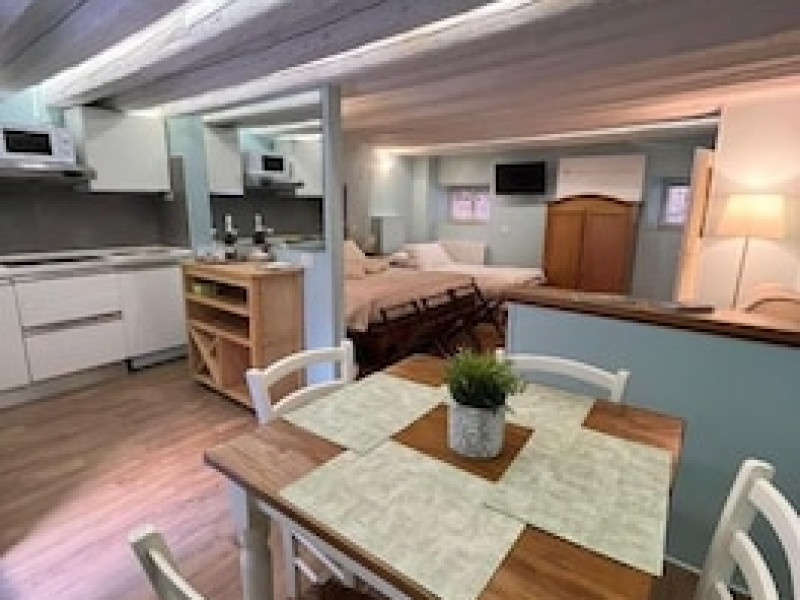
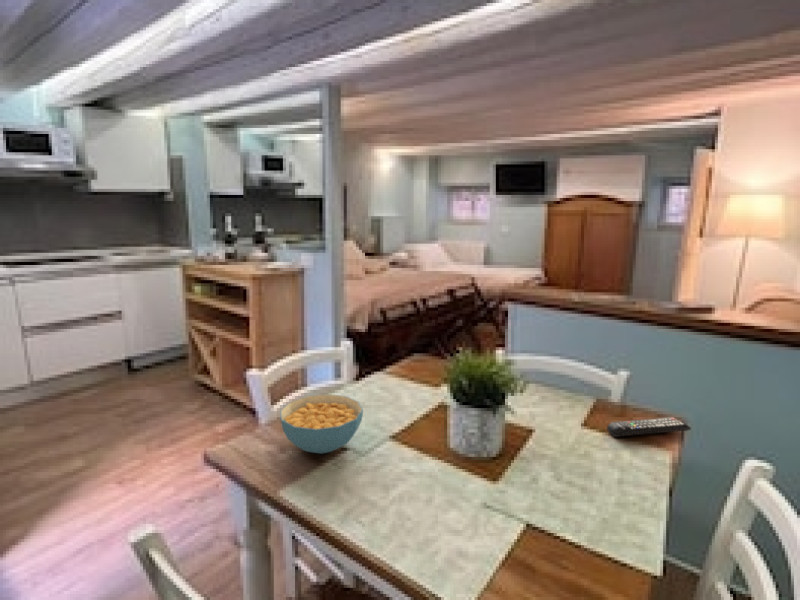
+ cereal bowl (322, 428)
+ remote control (649, 427)
